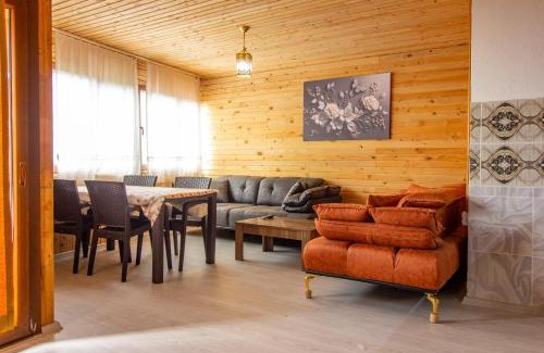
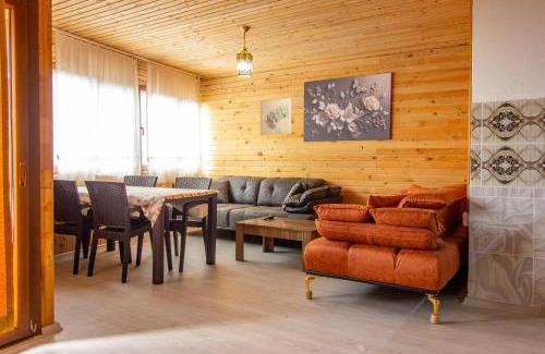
+ wall art (275, 117)
